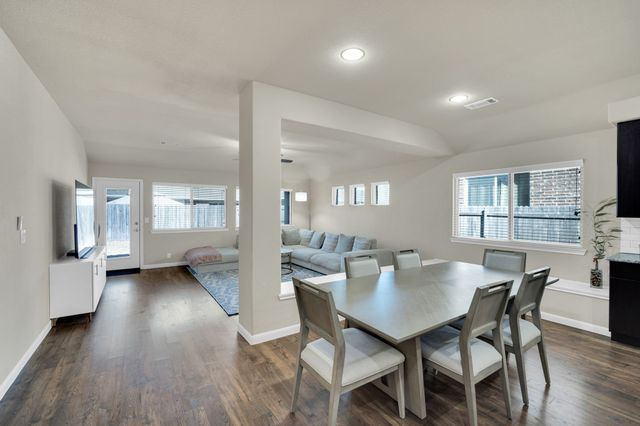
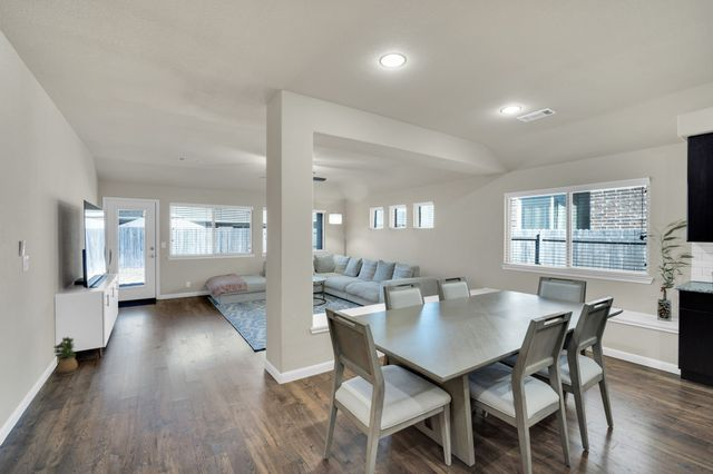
+ potted plant (65, 356)
